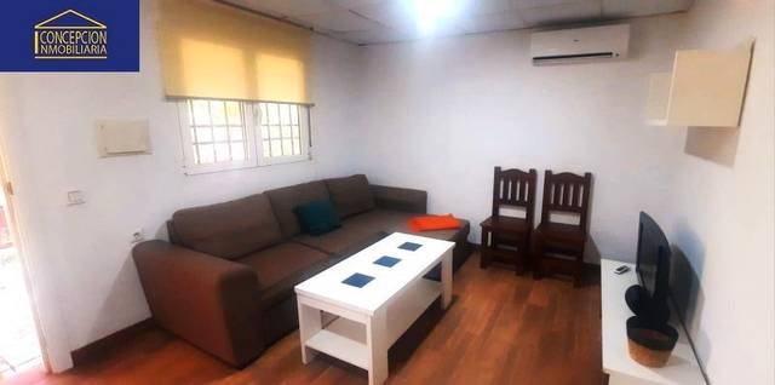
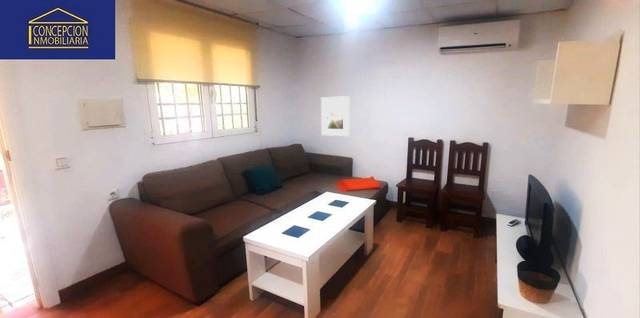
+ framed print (334, 116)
